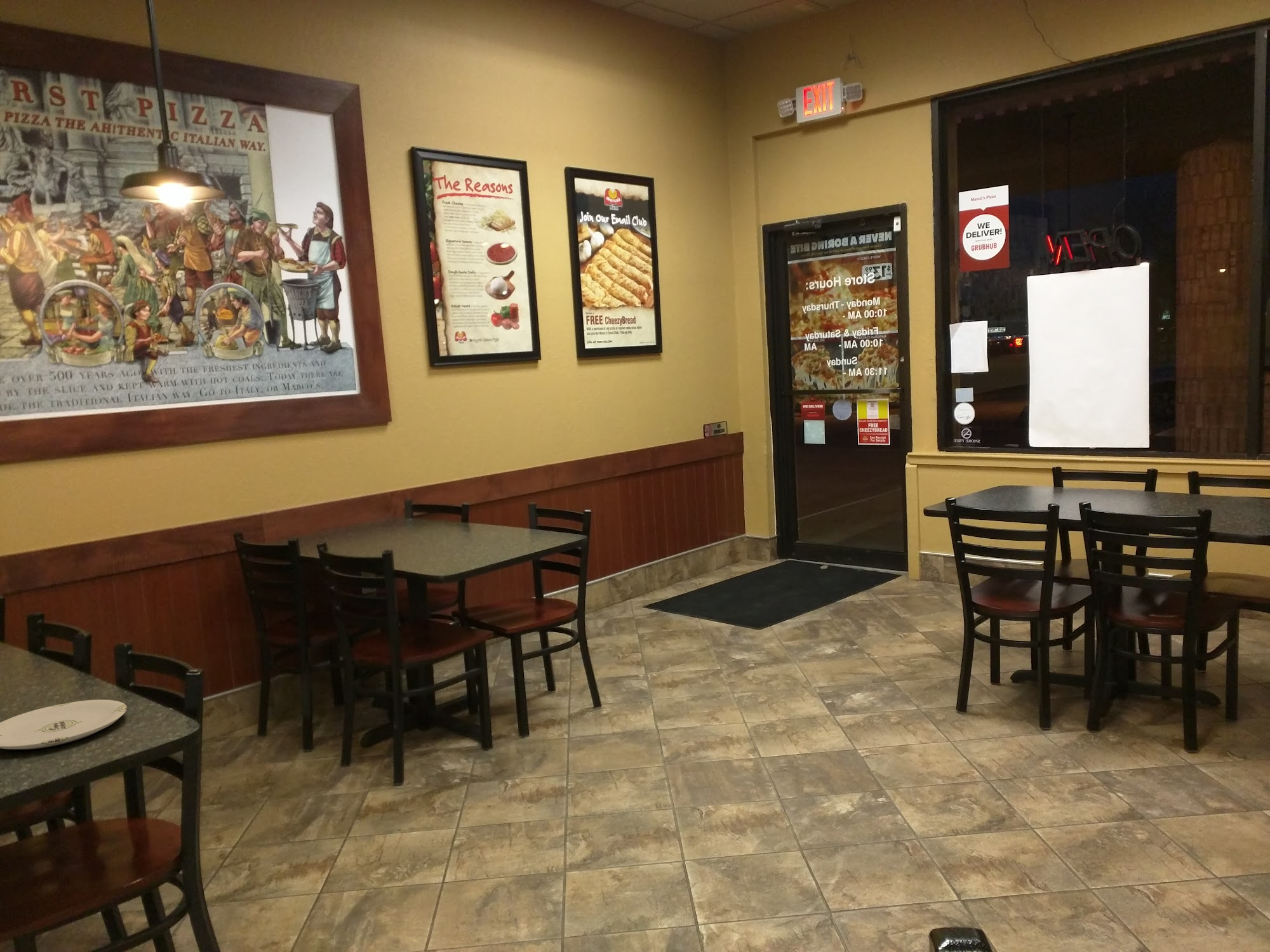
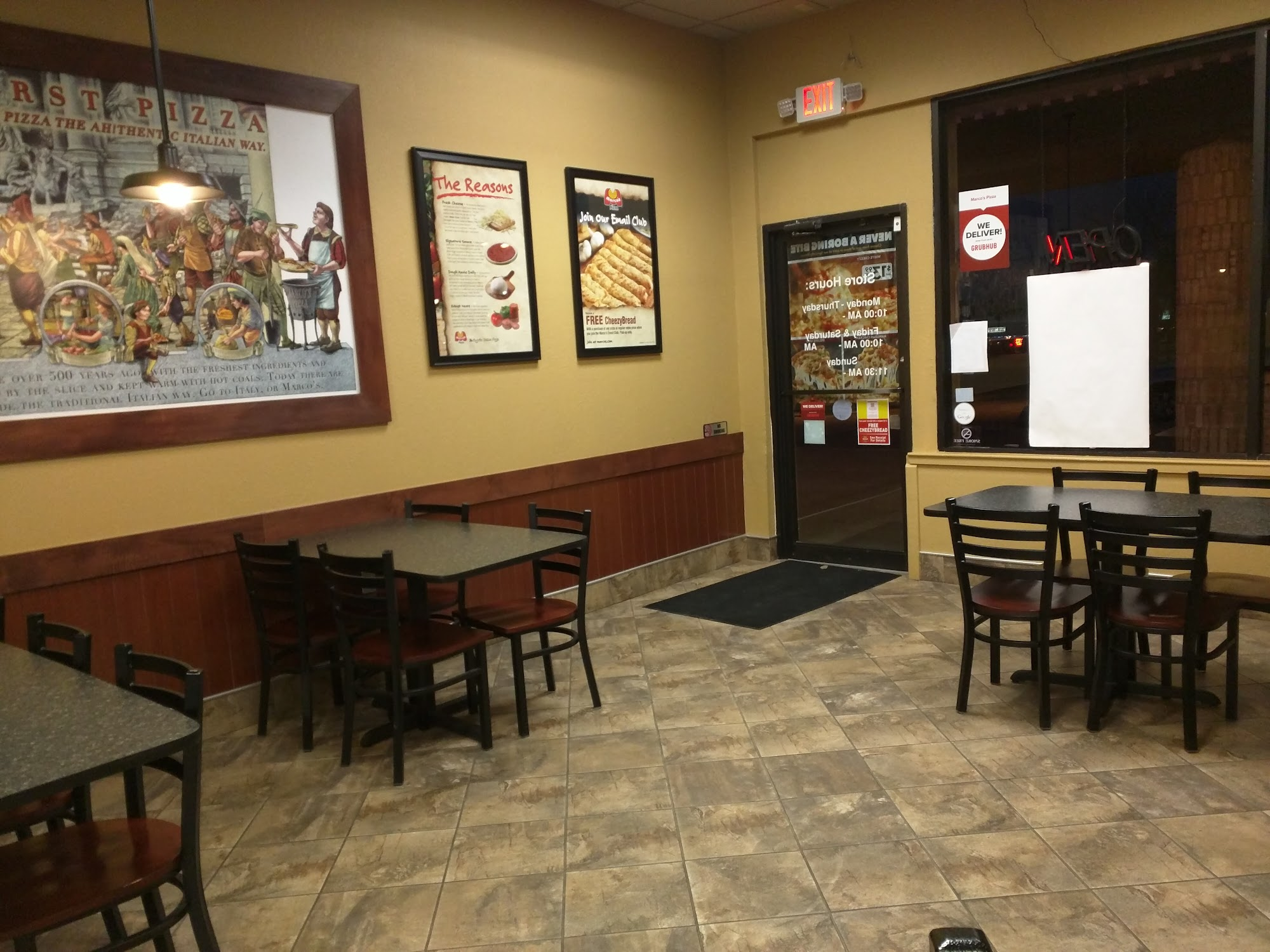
- plate (57, 726)
